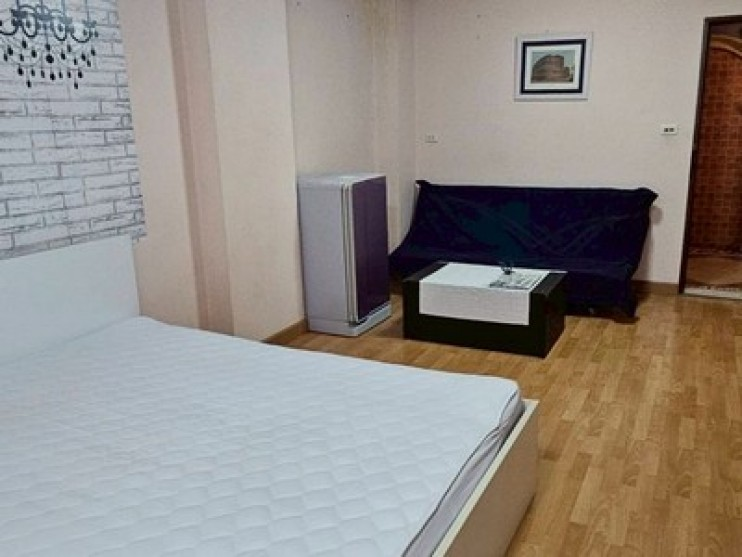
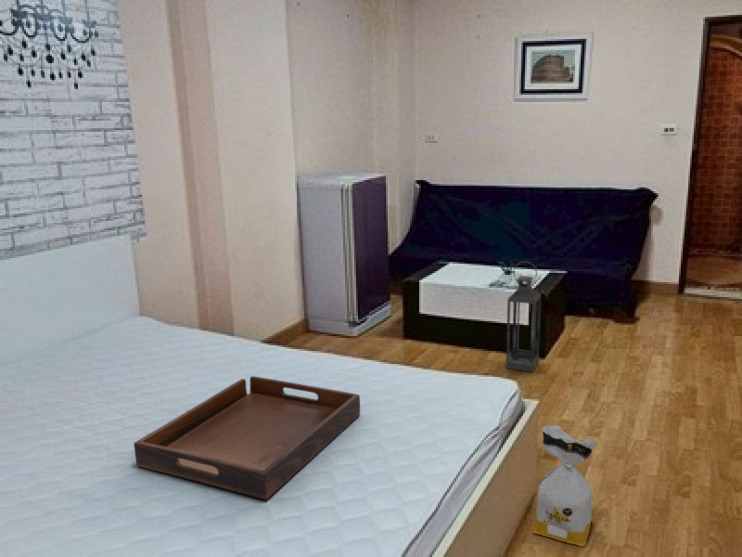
+ lantern (519, 313)
+ bag (564, 479)
+ serving tray (255, 427)
